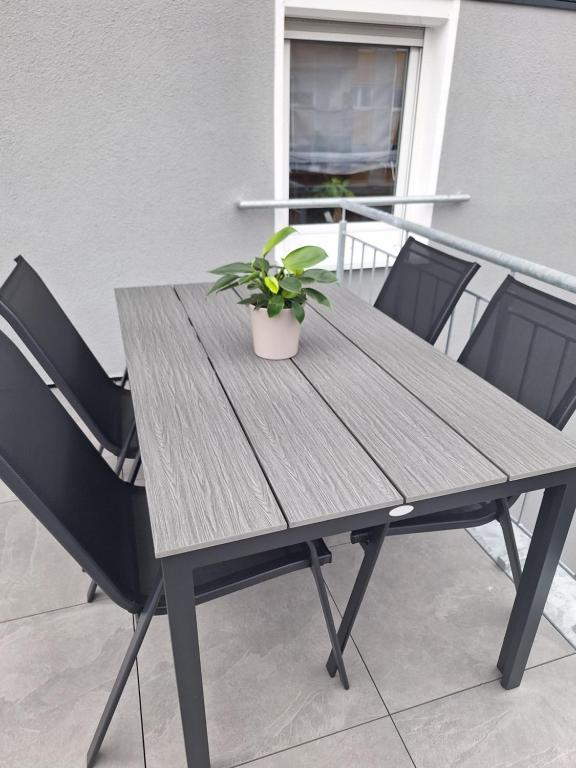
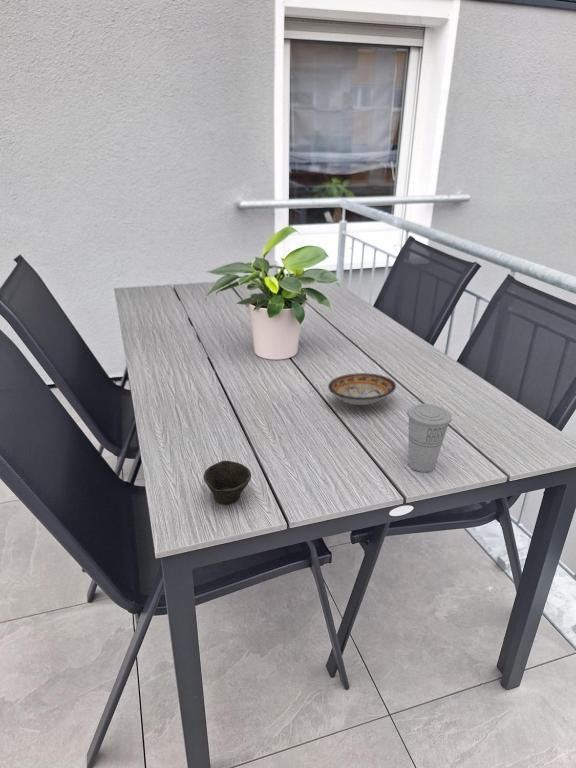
+ cup (228, 483)
+ bowl (361, 394)
+ cup (425, 438)
